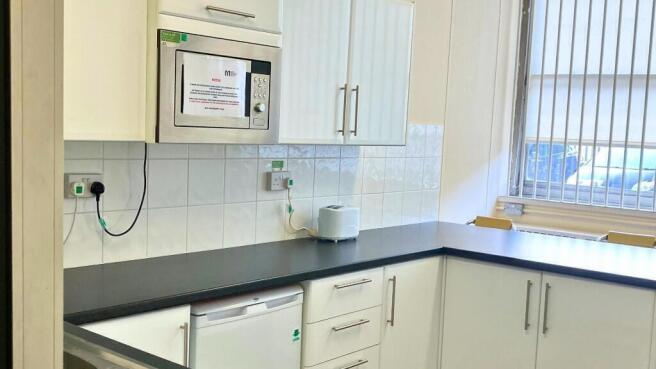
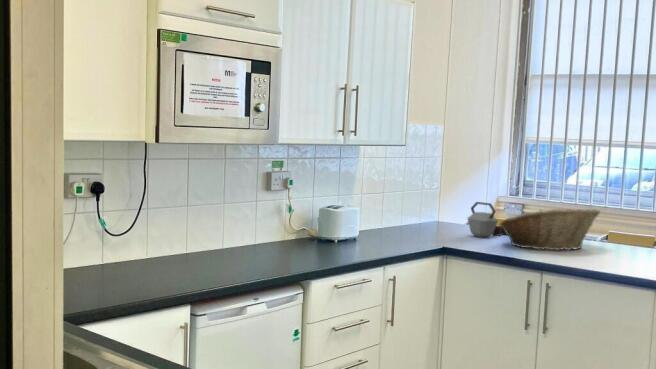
+ kettle (491, 219)
+ fruit basket (549, 226)
